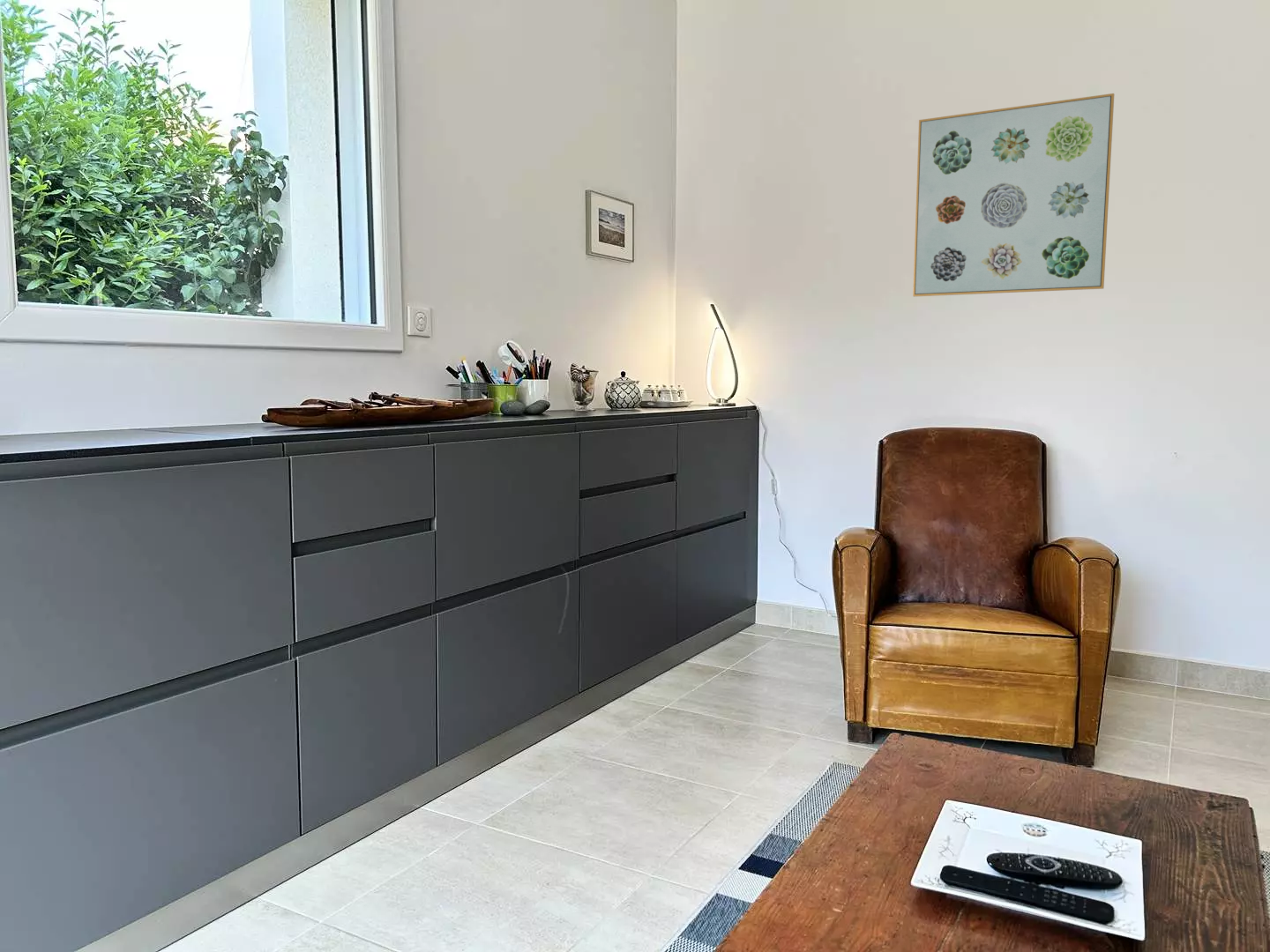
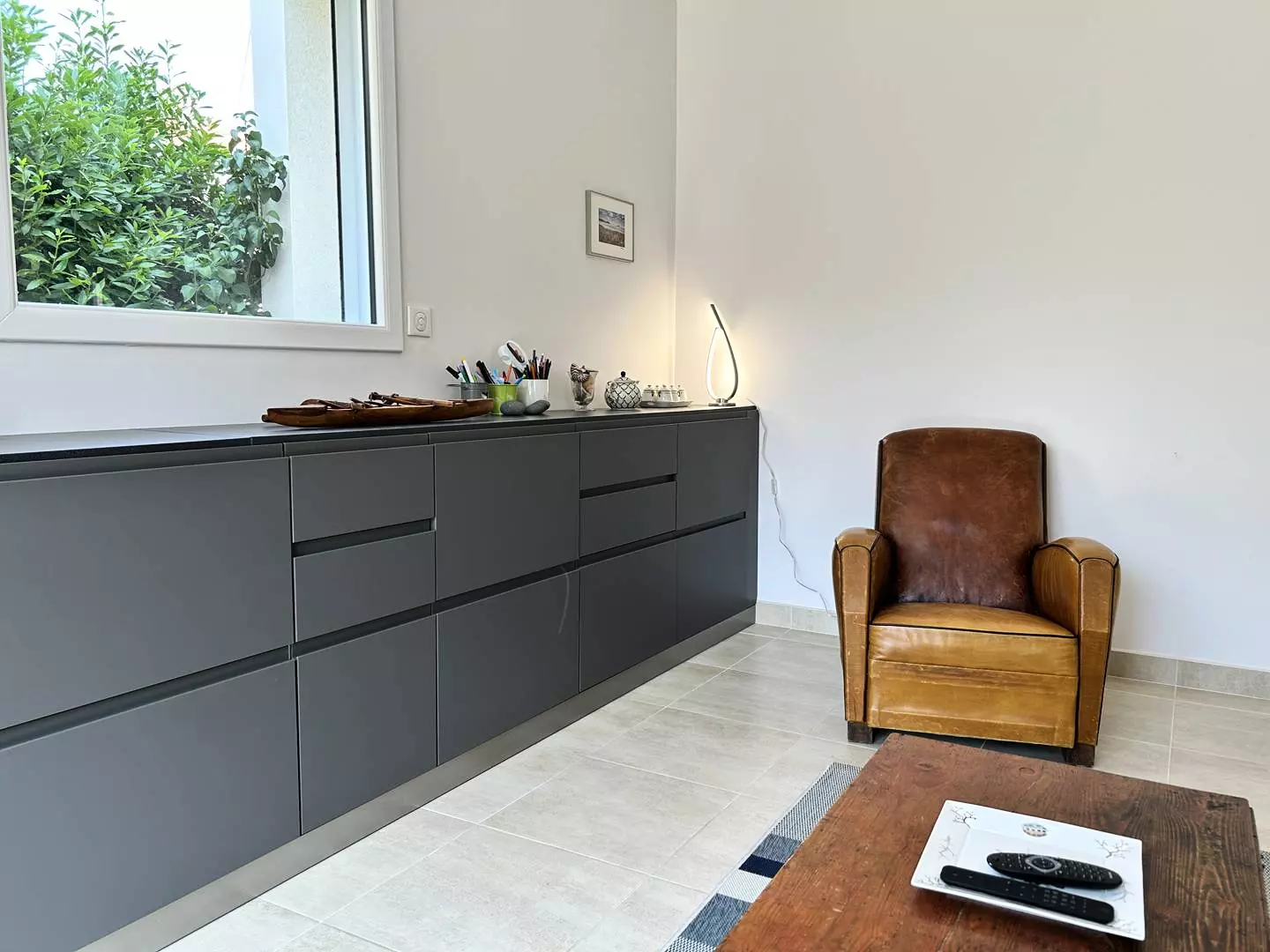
- wall art (1007, 201)
